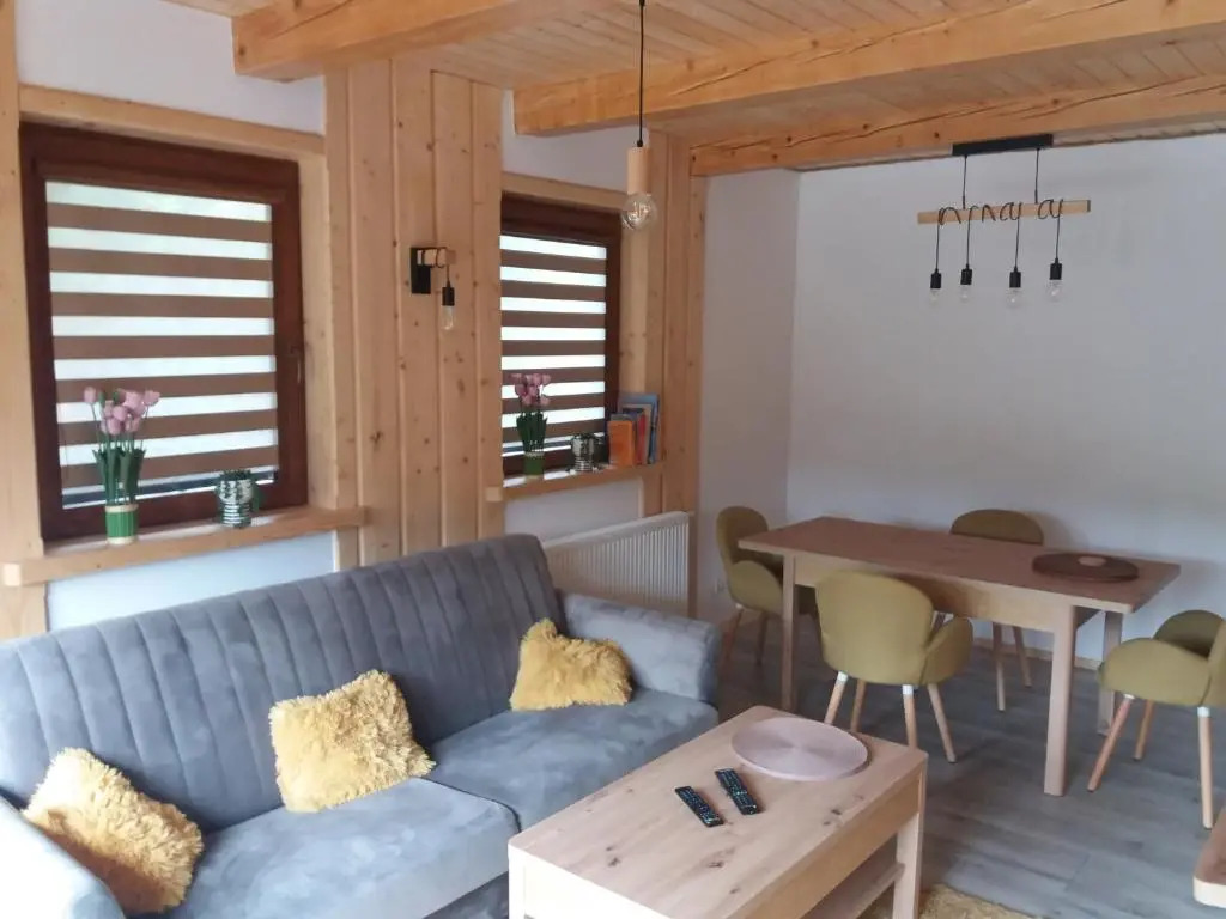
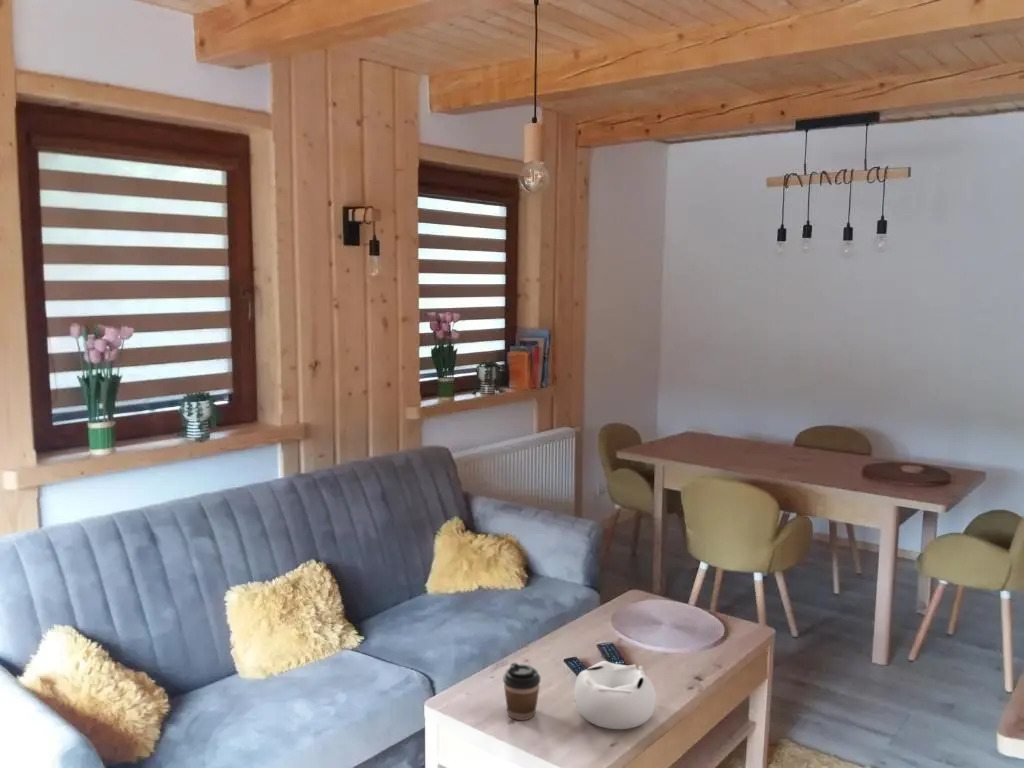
+ coffee cup (521, 689)
+ decorative bowl (615, 690)
